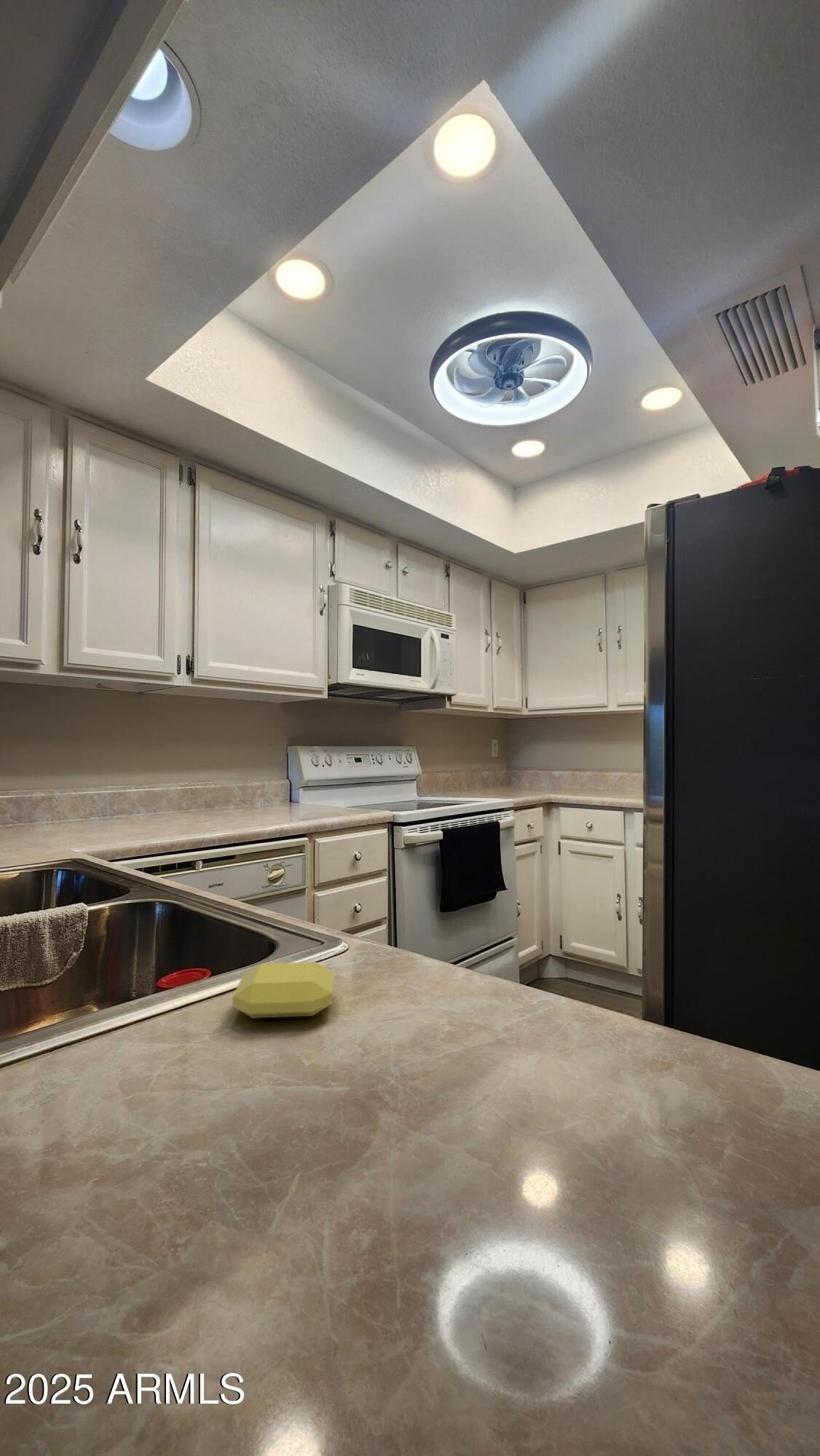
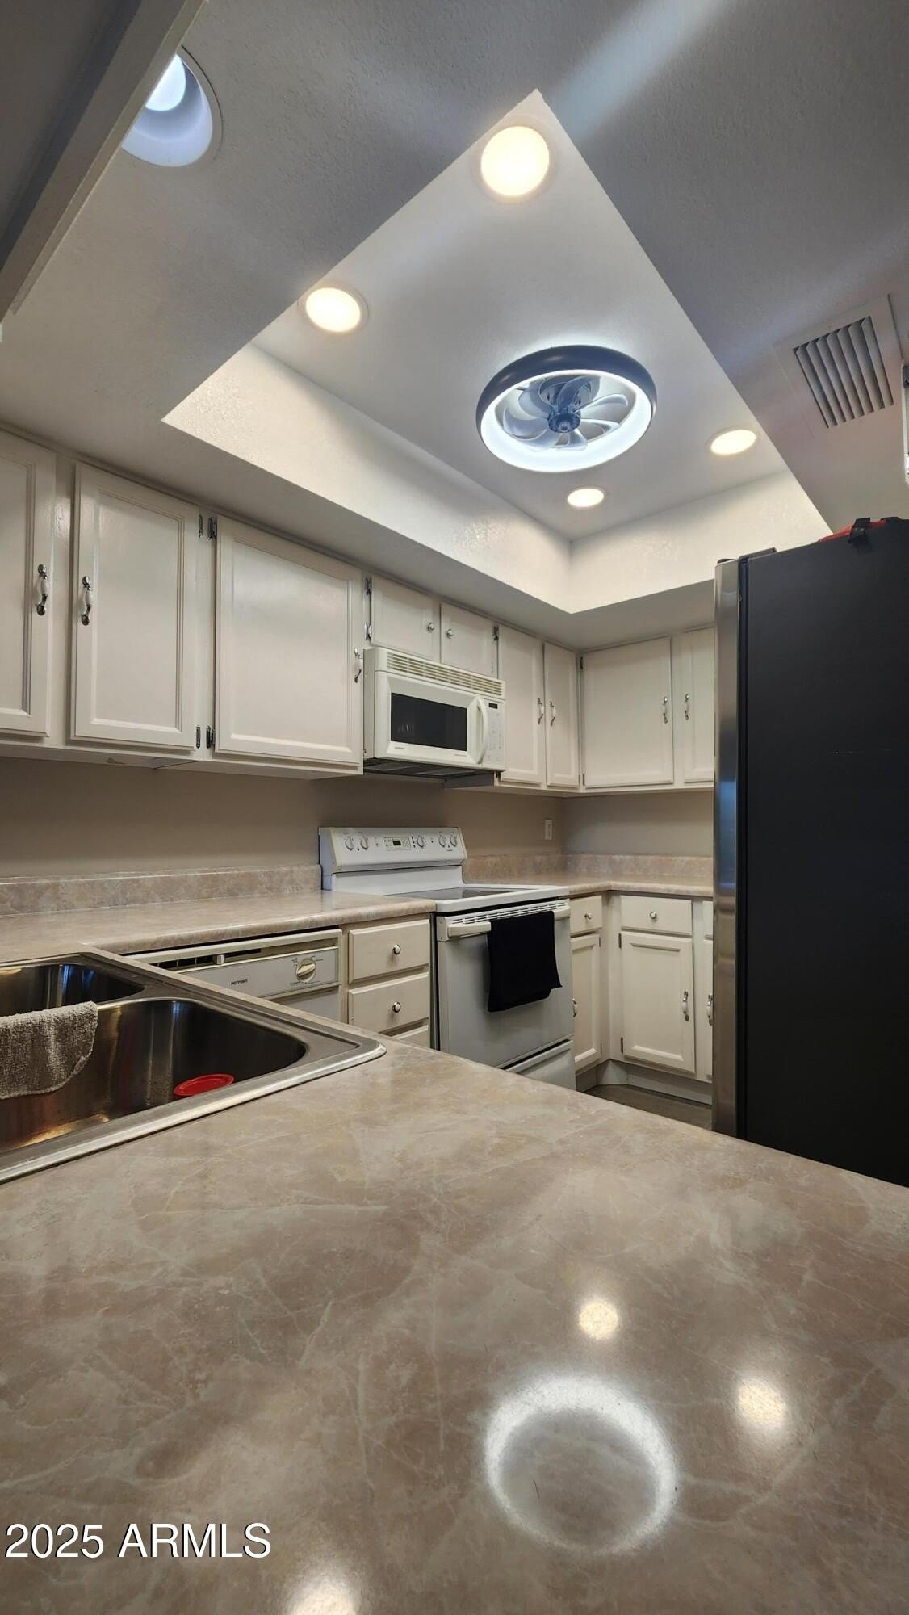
- soap bar (285, 989)
